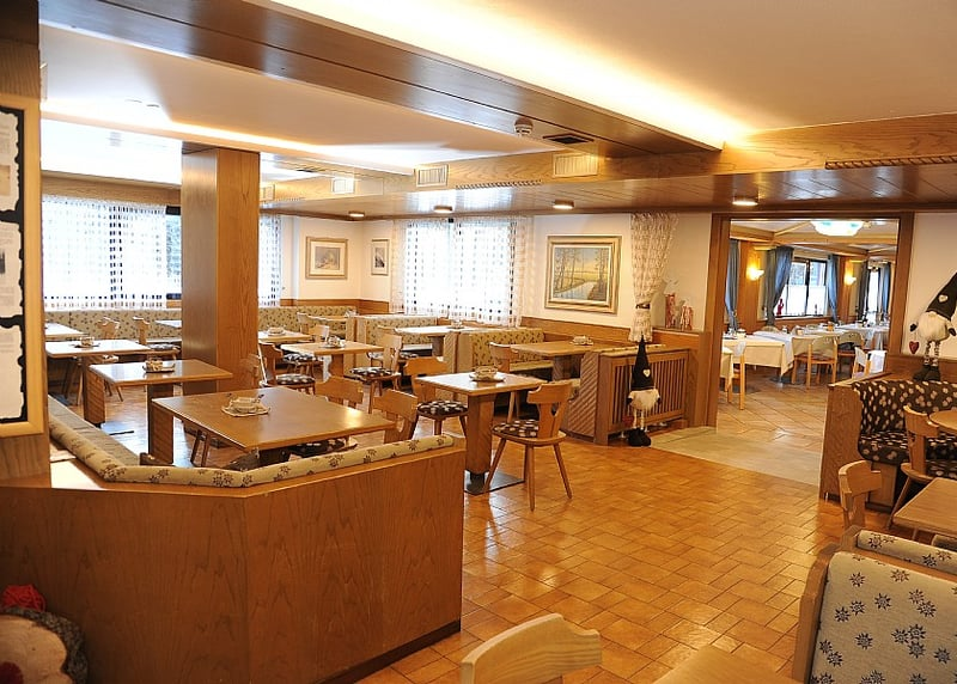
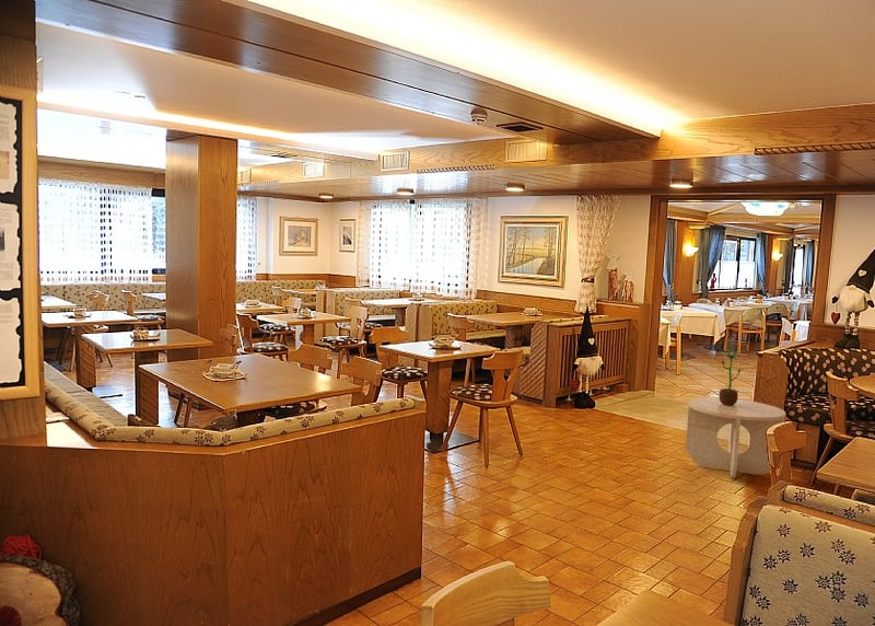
+ side table (733, 439)
+ potted flower (730, 374)
